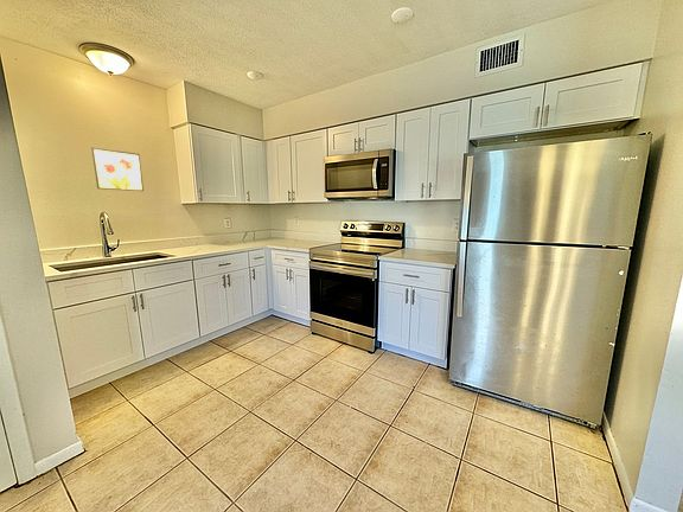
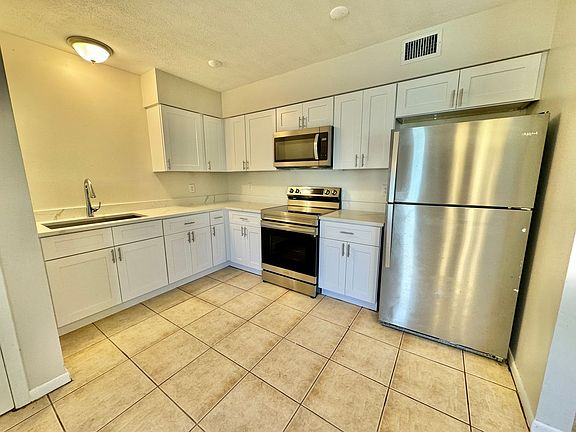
- wall art (119, 169)
